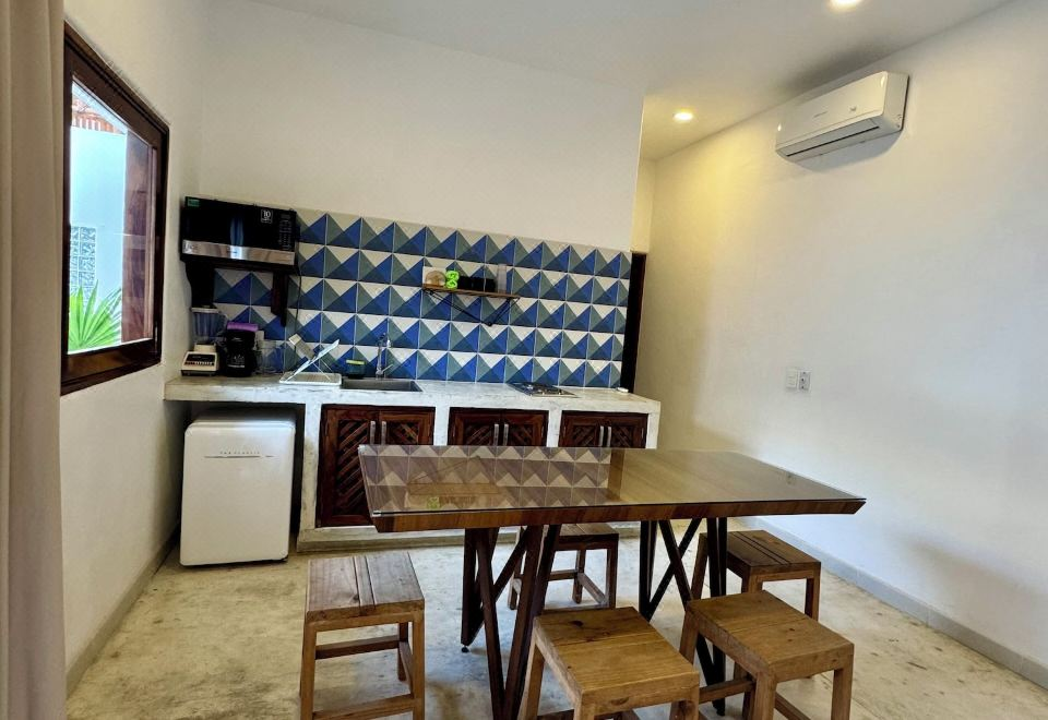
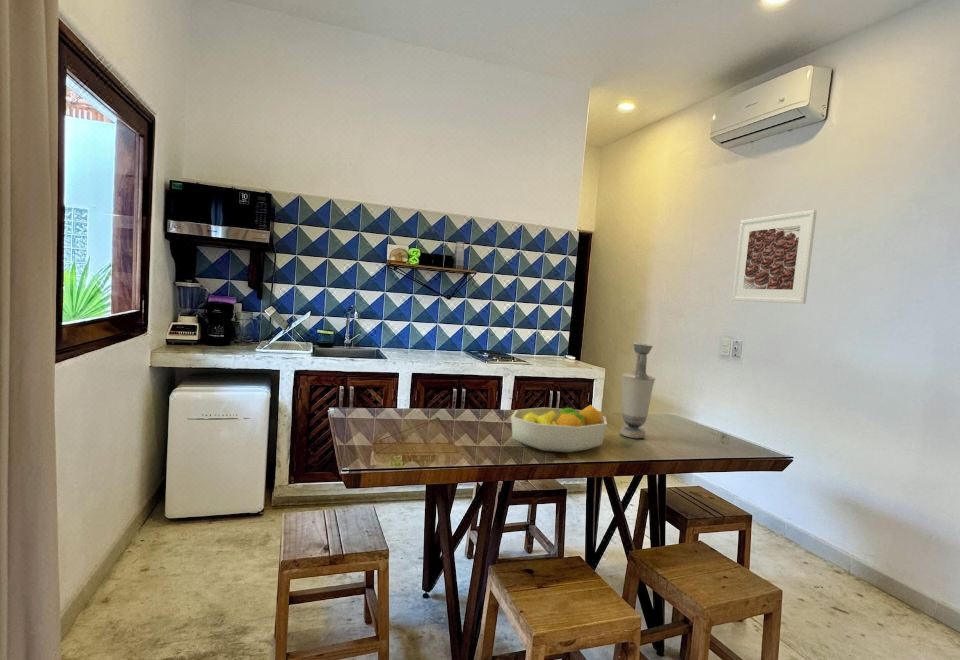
+ vase (637, 389)
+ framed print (770, 259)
+ fruit bowl (559, 424)
